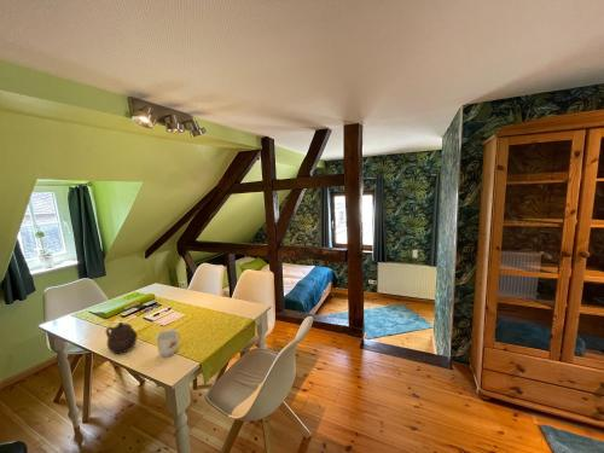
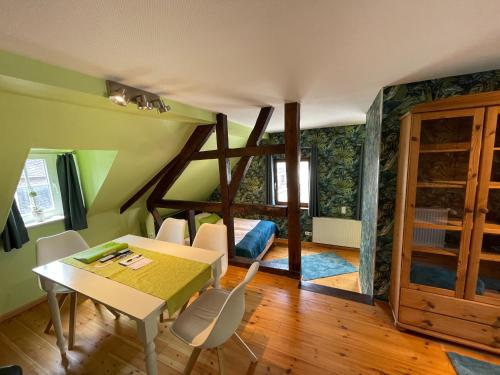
- teapot (121, 335)
- mug (169, 342)
